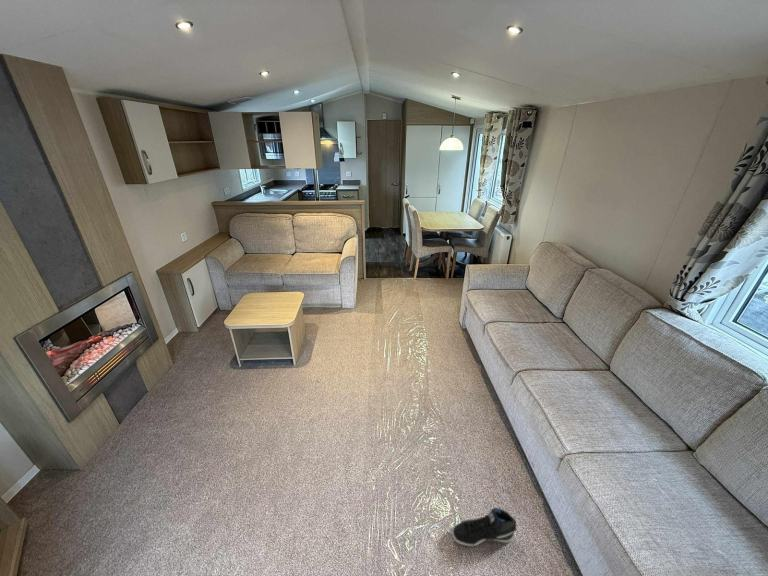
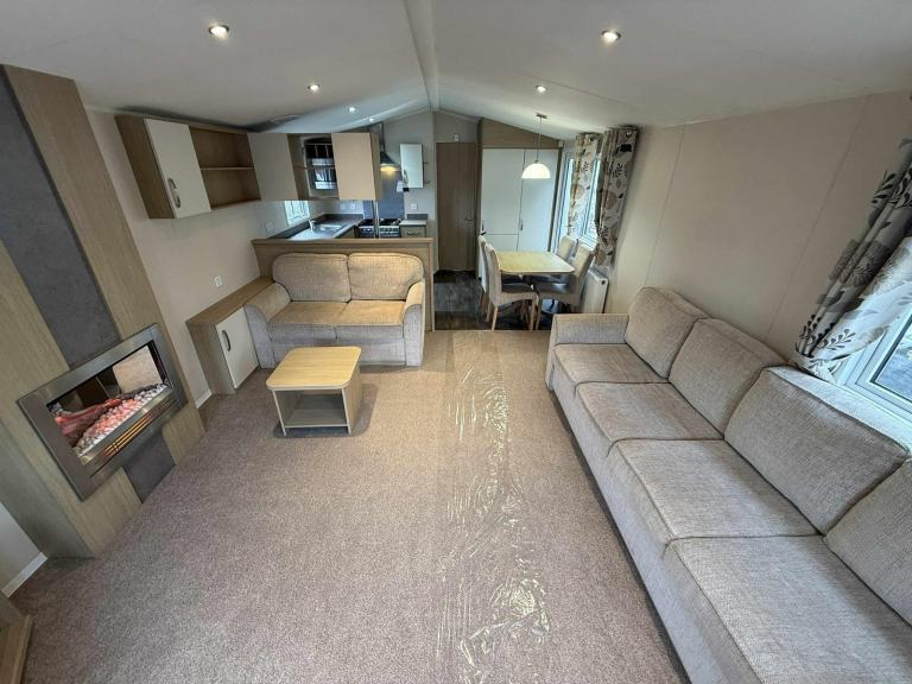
- sneaker (483, 523)
